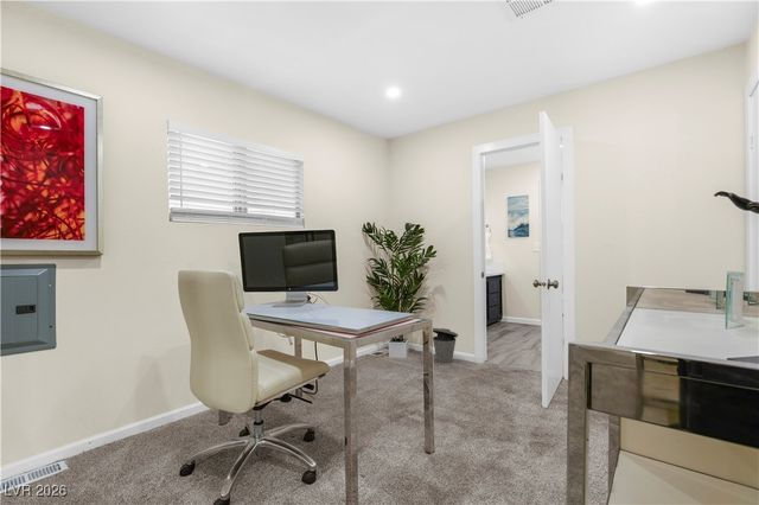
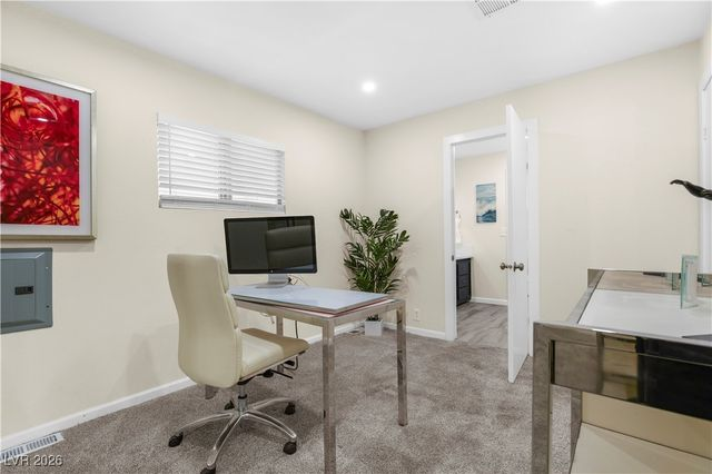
- trash can (445, 343)
